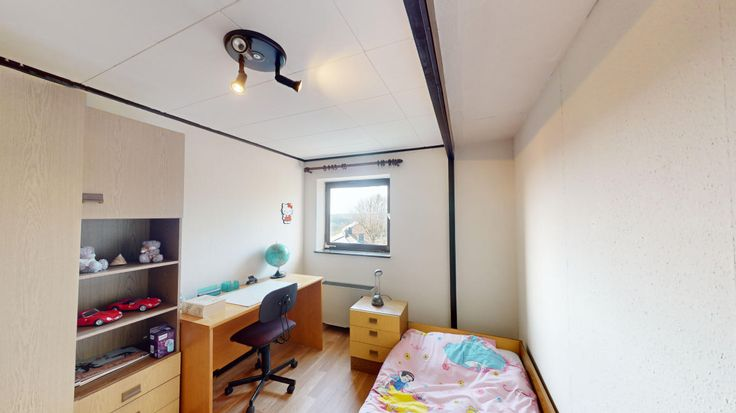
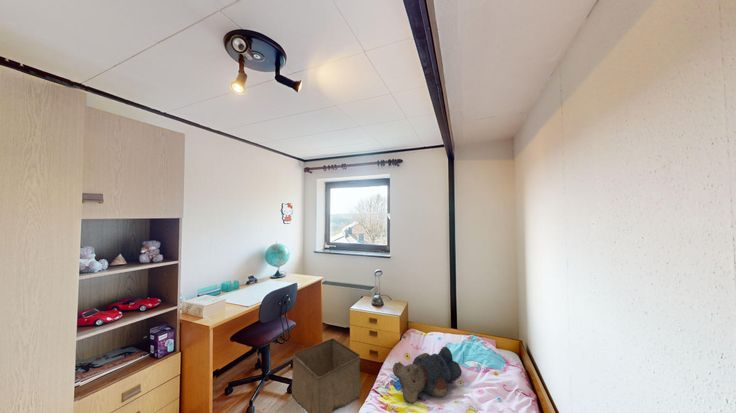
+ storage bin (326, 375)
+ teddy bear (427, 373)
